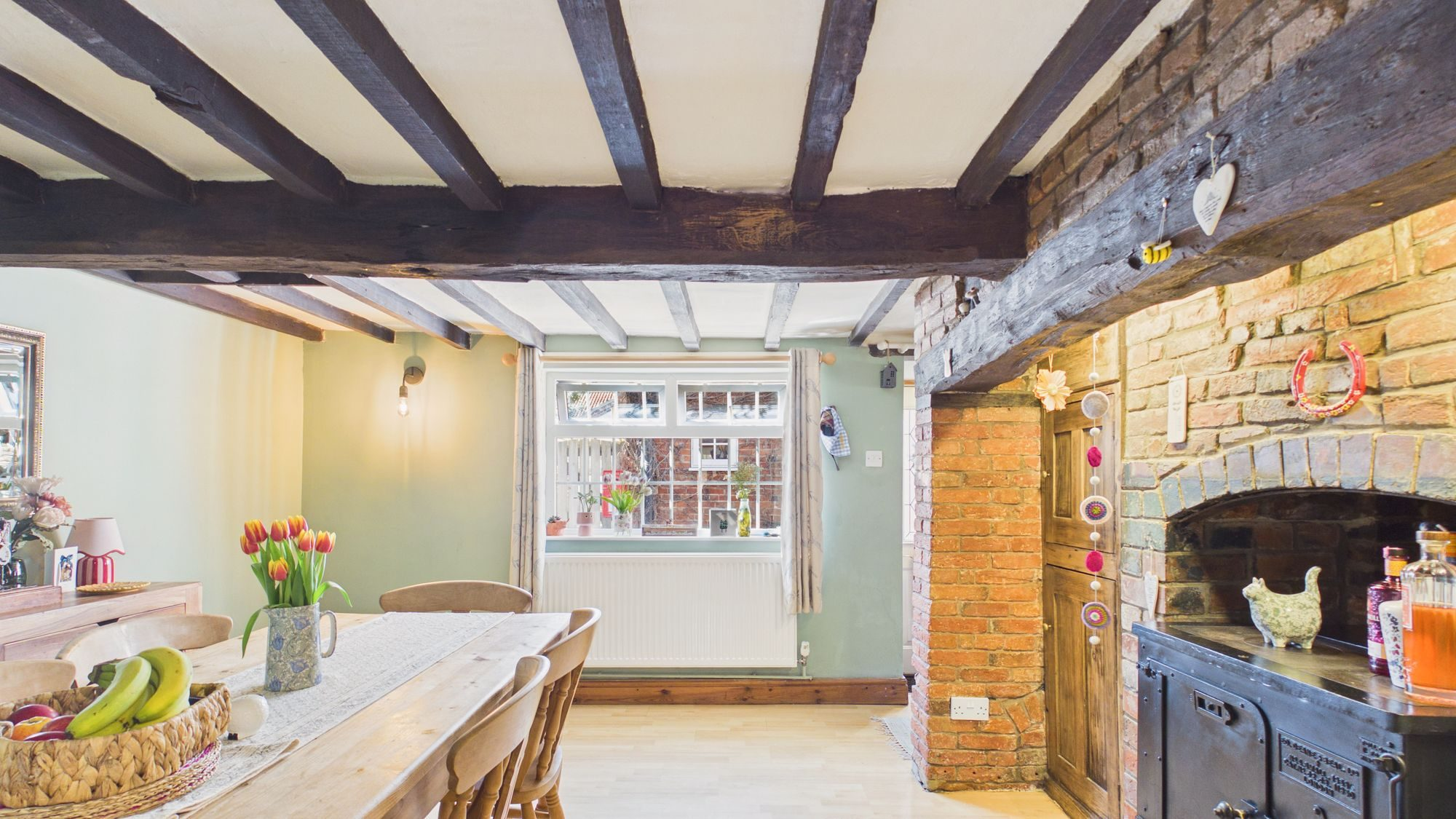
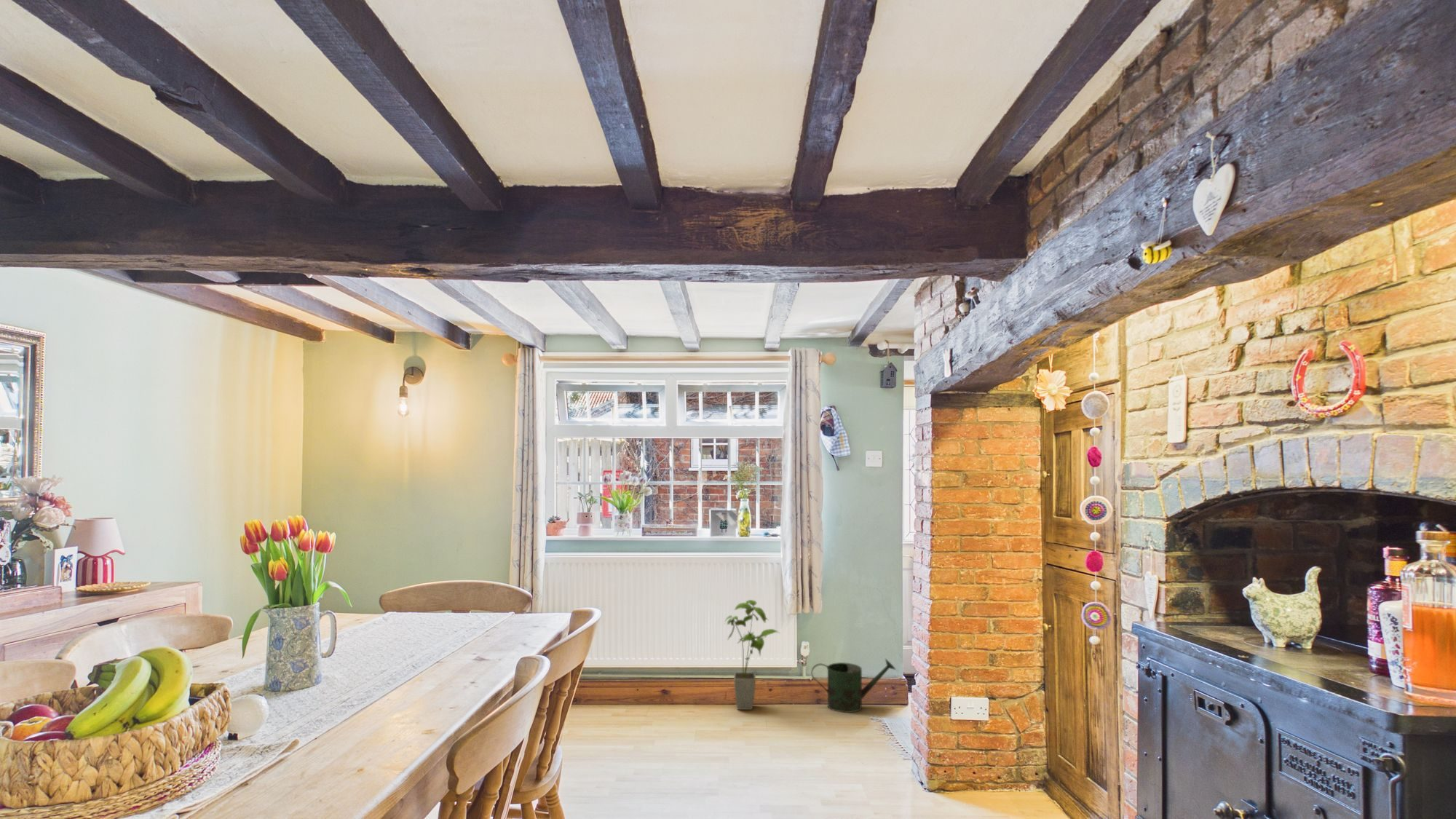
+ house plant (752, 654)
+ watering can (853, 682)
